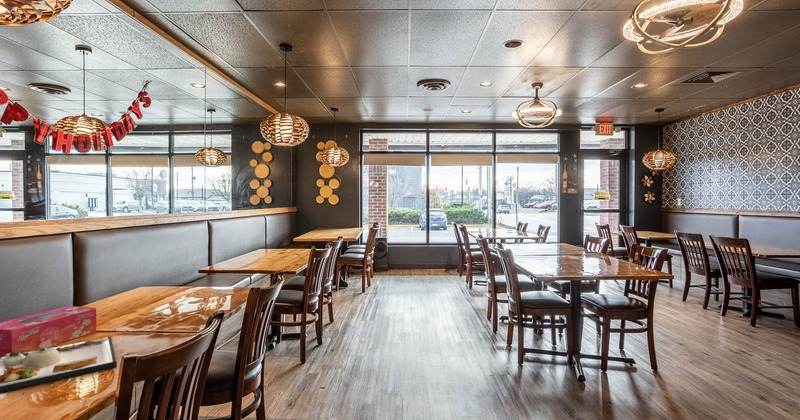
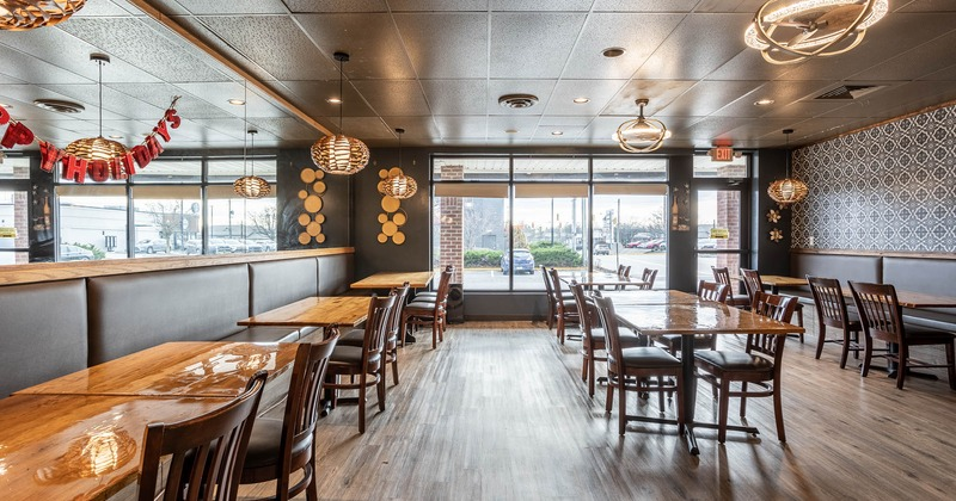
- tissue box (43, 329)
- dinner plate (56, 355)
